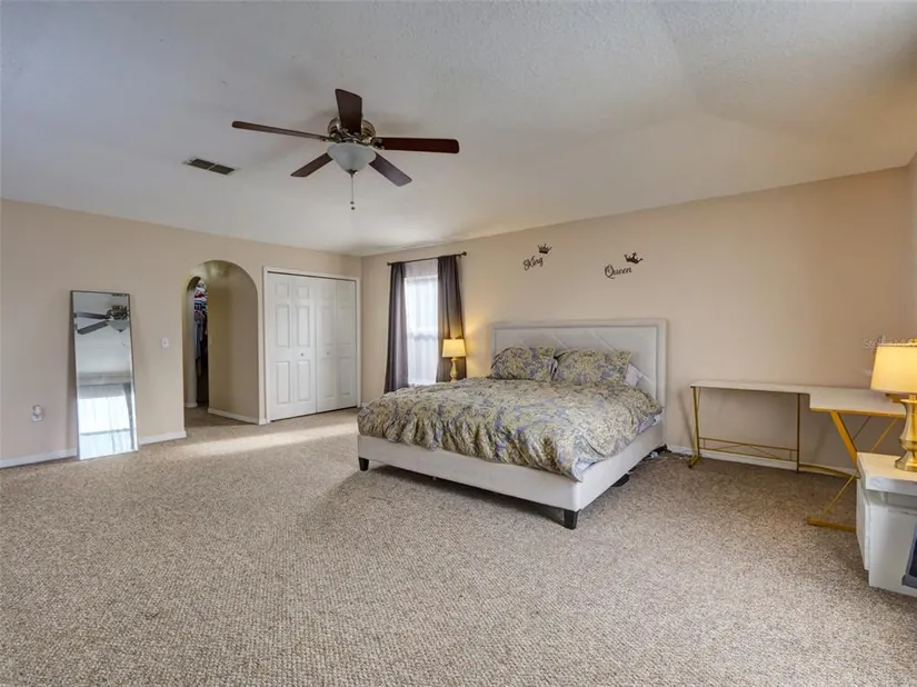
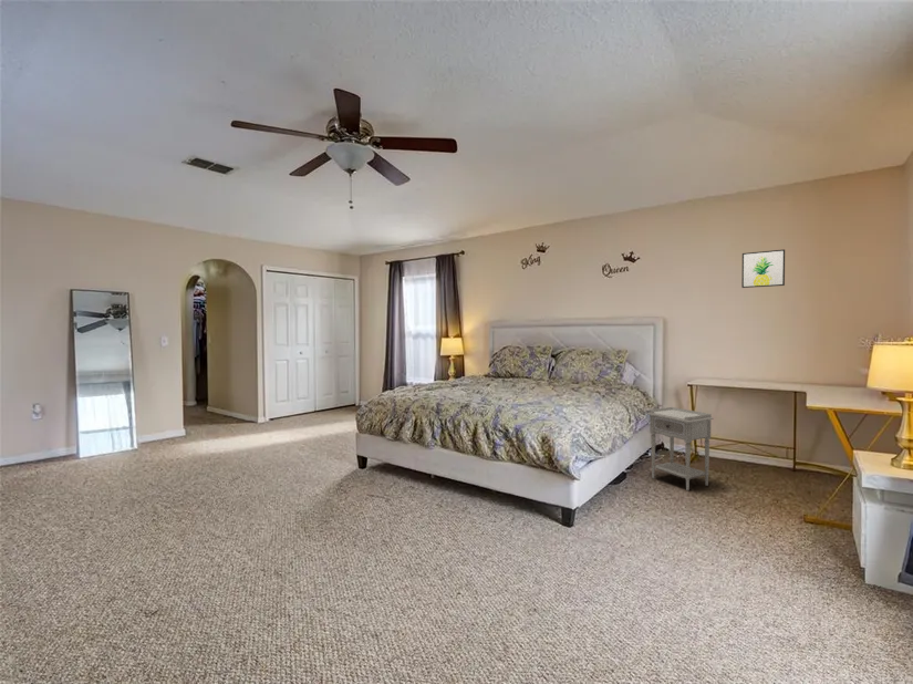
+ wall art (762, 269)
+ nightstand (673, 446)
